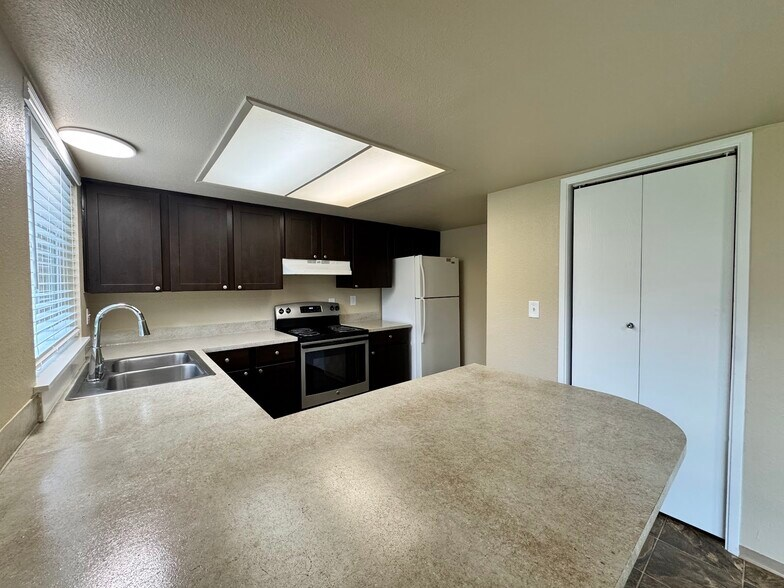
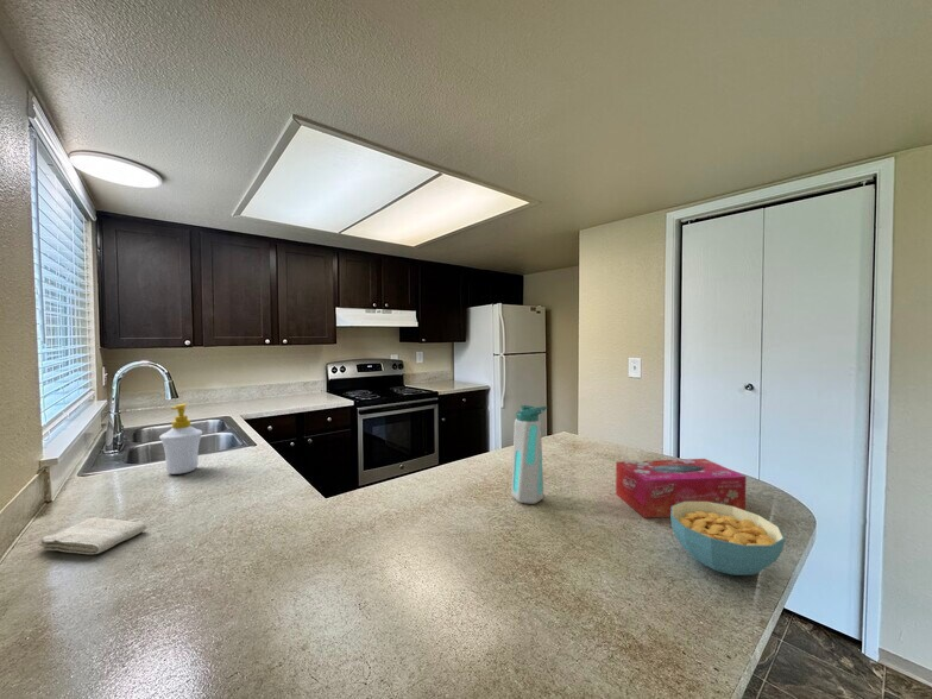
+ soap bottle (181, 437)
+ tissue box (676, 485)
+ cereal bowl (722, 543)
+ washcloth (94, 534)
+ water bottle (529, 452)
